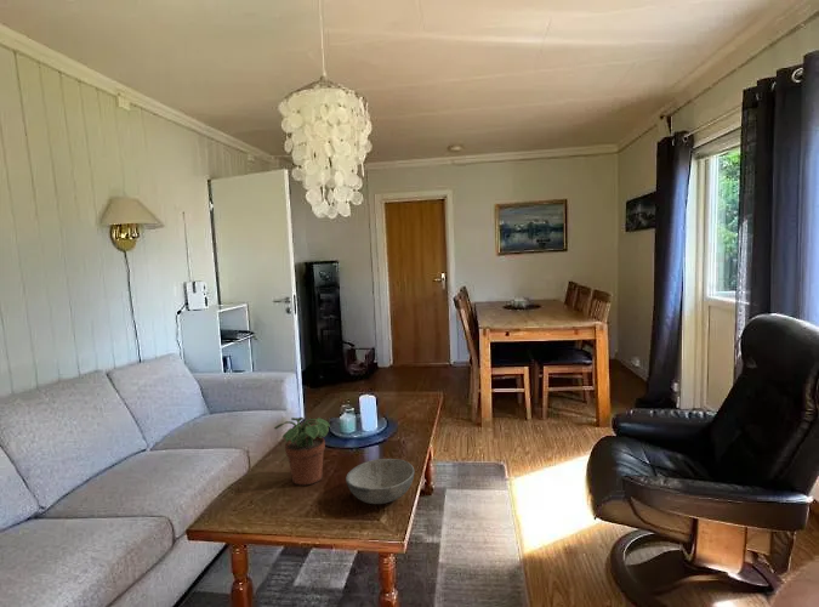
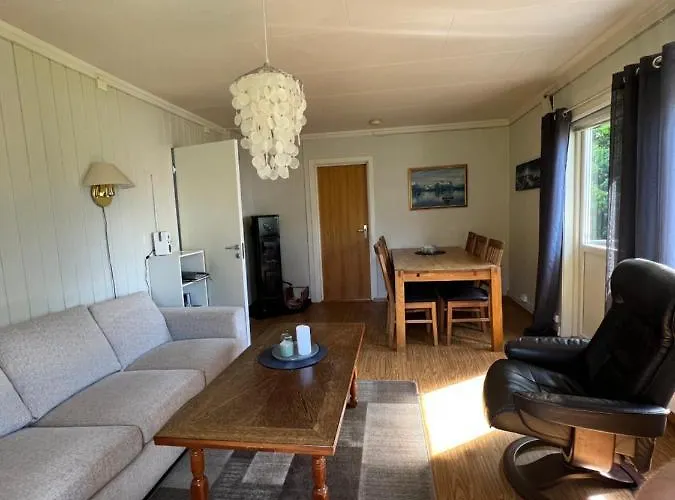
- potted plant (302, 449)
- bowl (380, 483)
